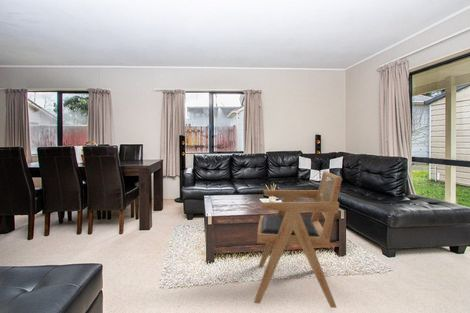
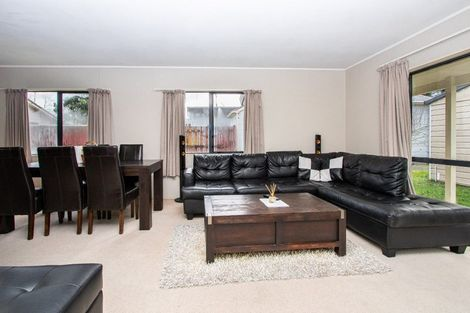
- armchair (294, 229)
